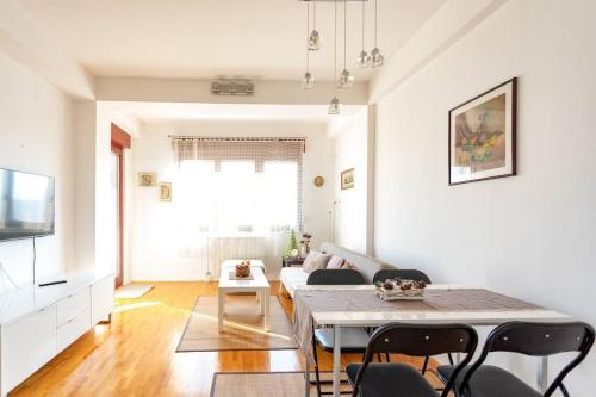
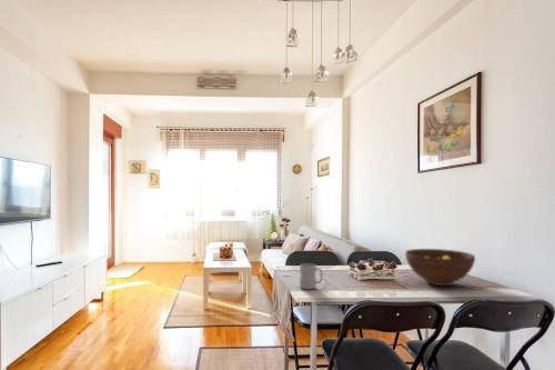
+ mug (311, 276)
+ fruit bowl (438, 268)
